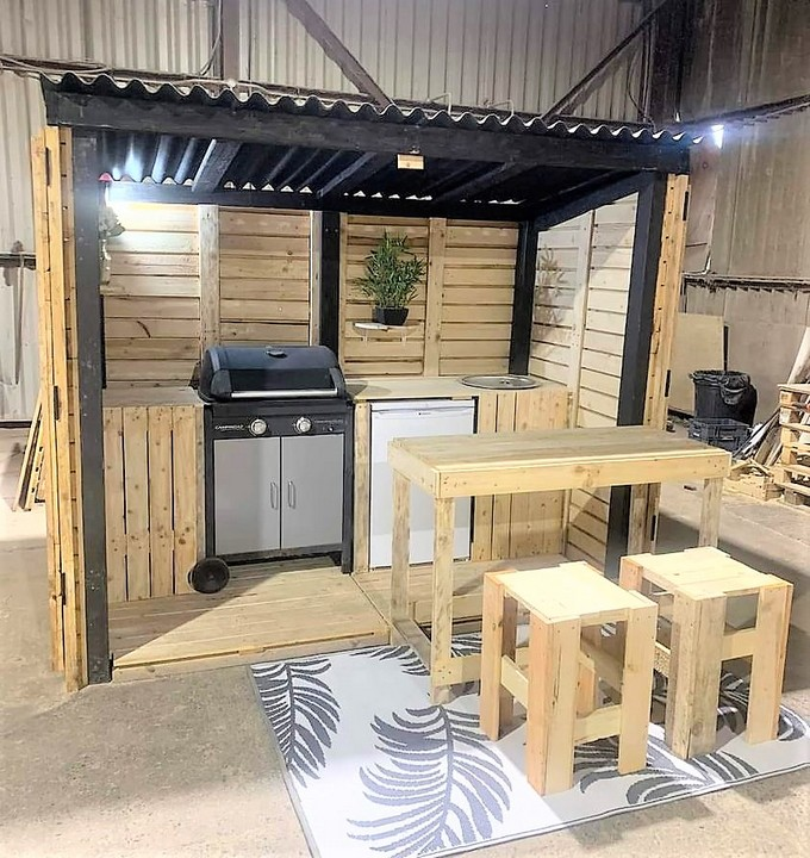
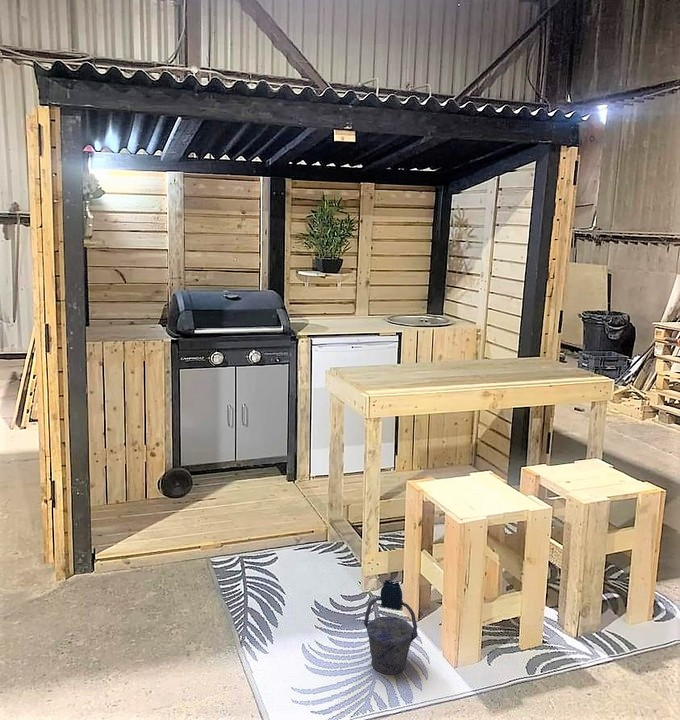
+ bucket (390, 623)
